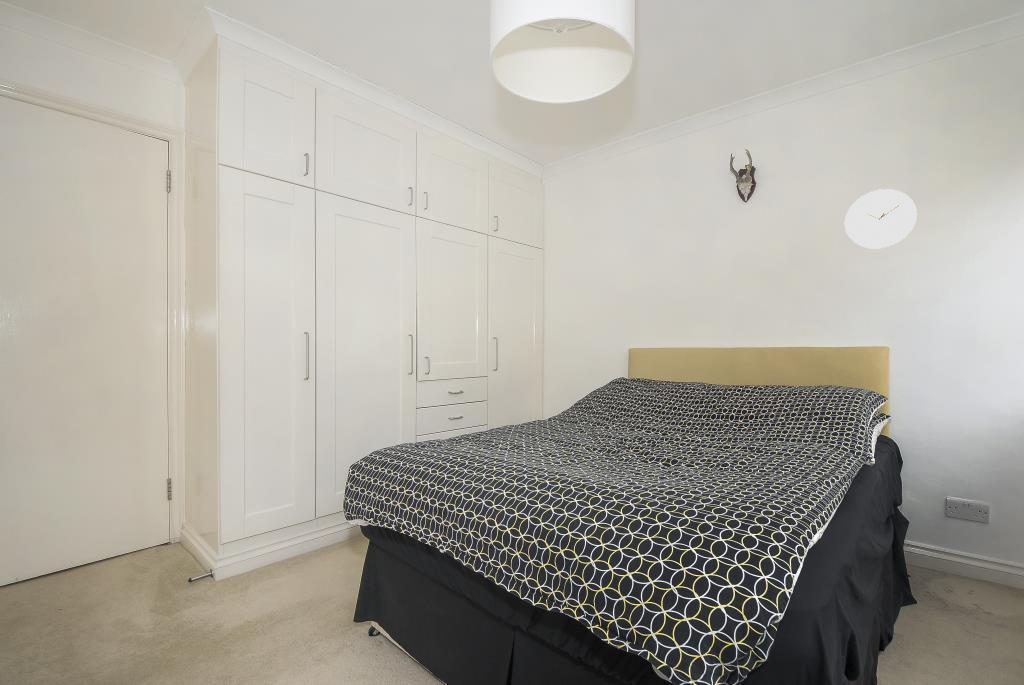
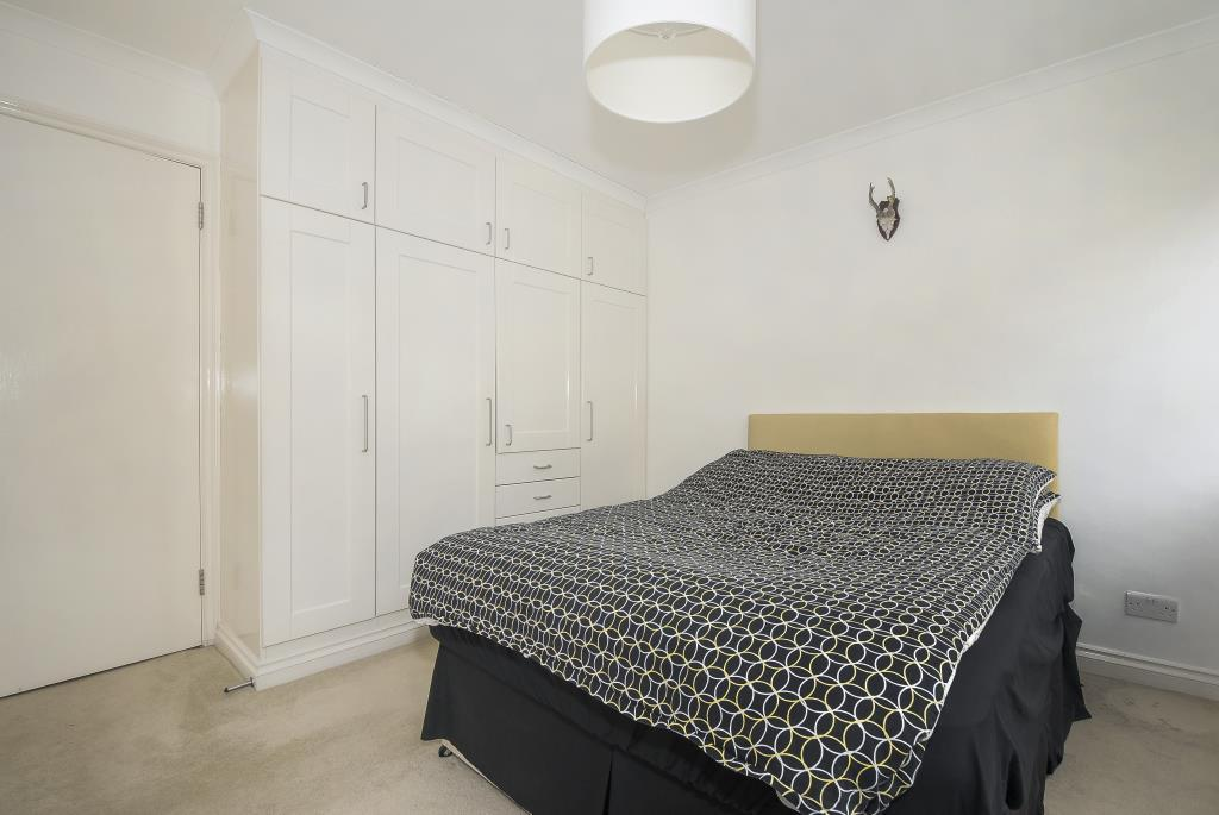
- wall clock (879, 218)
